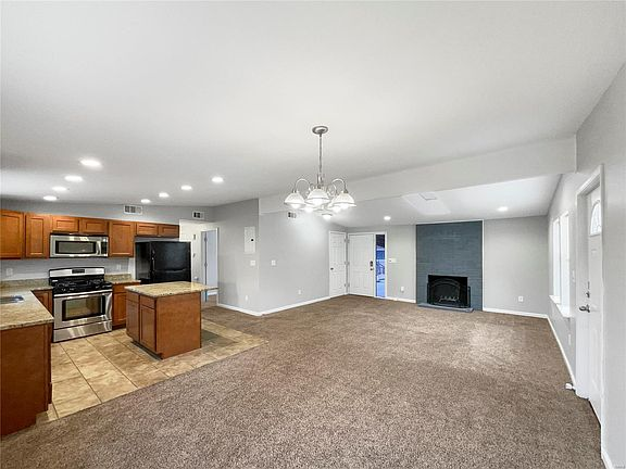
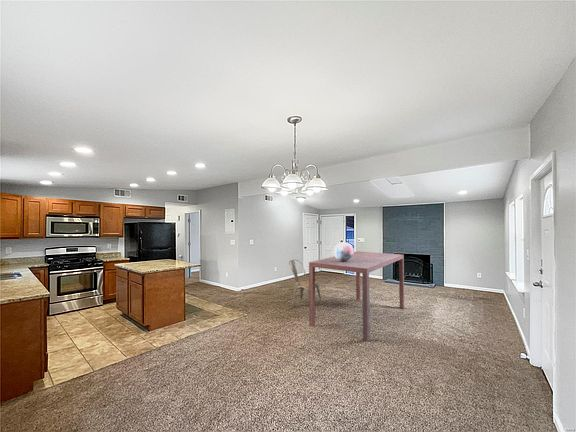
+ decorative globe (343, 251)
+ dining table (362, 287)
+ chair (304, 283)
